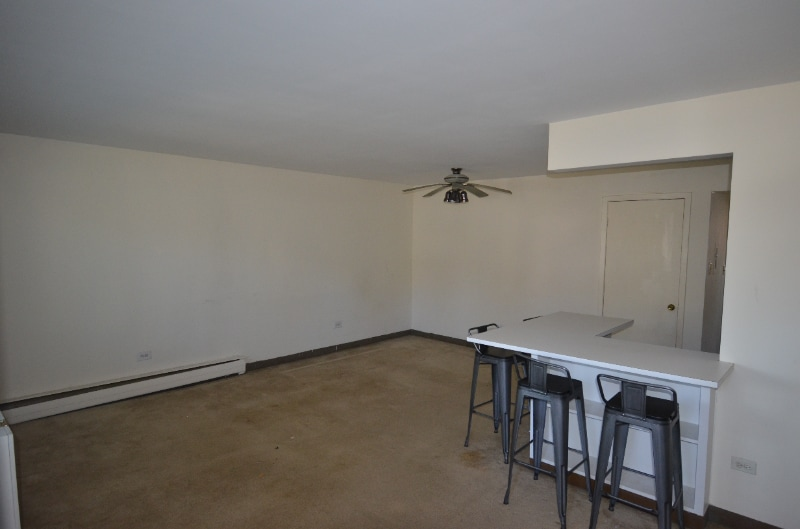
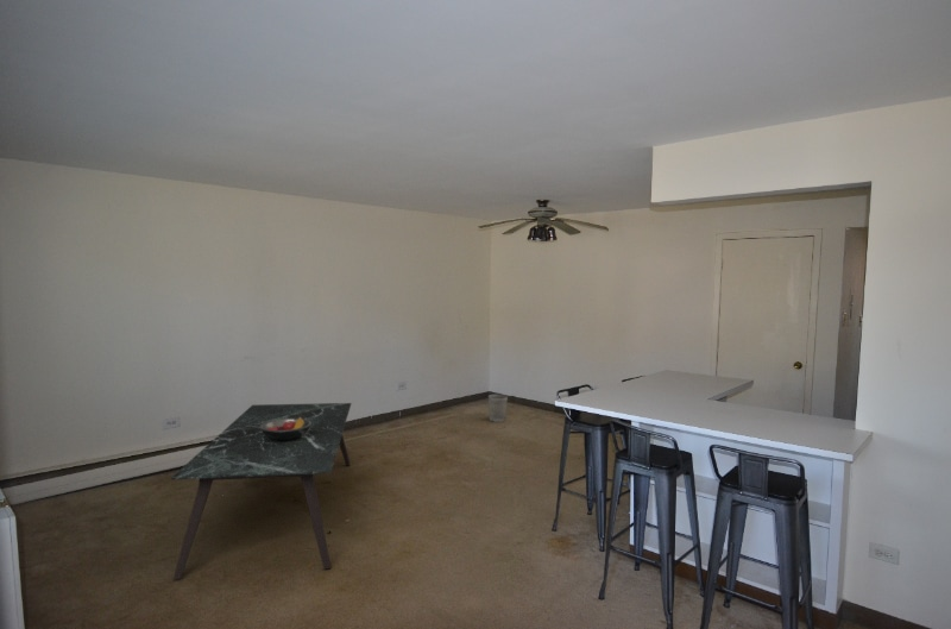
+ dining table (283, 470)
+ wastebasket (497, 408)
+ fruit bowl (285, 428)
